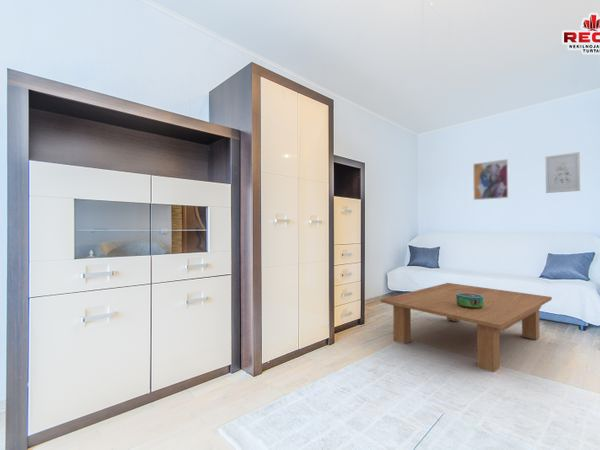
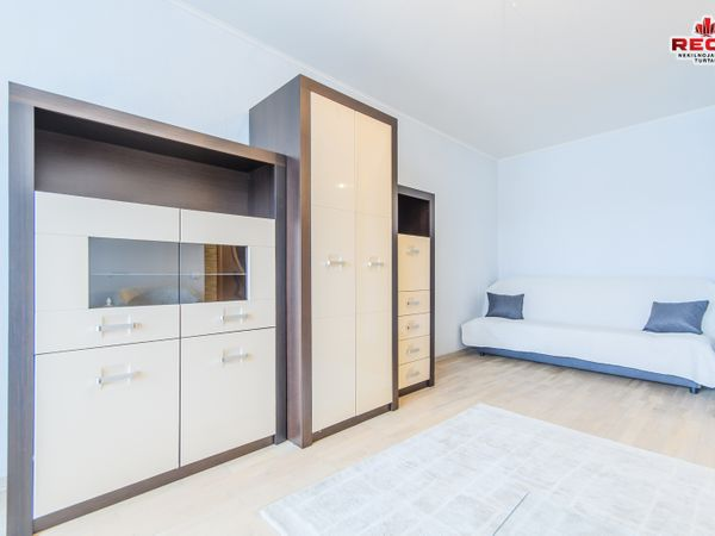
- wall art (562, 173)
- decorative bowl (469, 300)
- wall art (490, 180)
- coffee table (467, 318)
